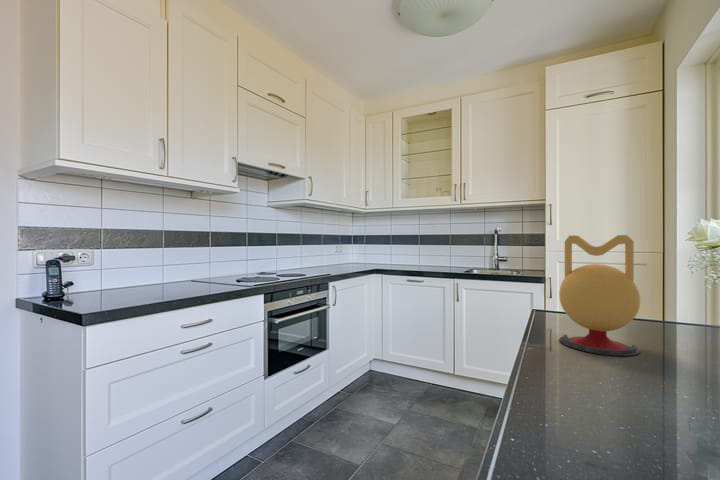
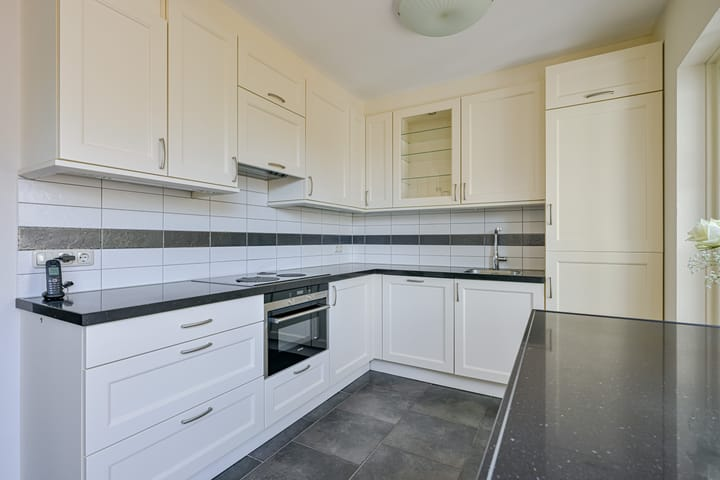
- kettle (597, 290)
